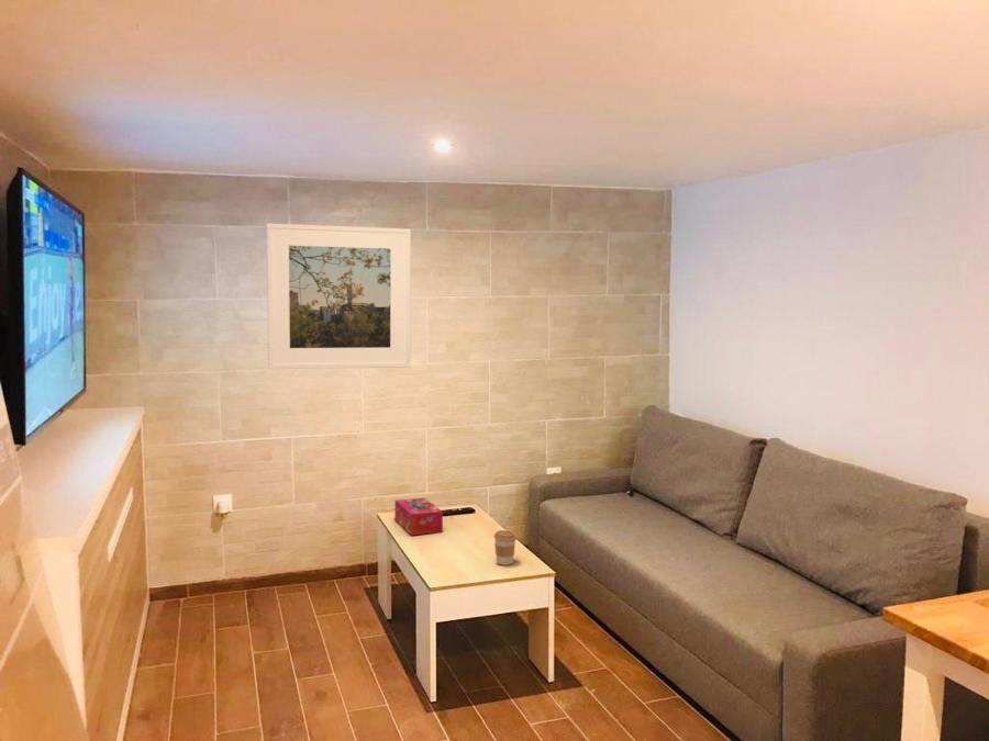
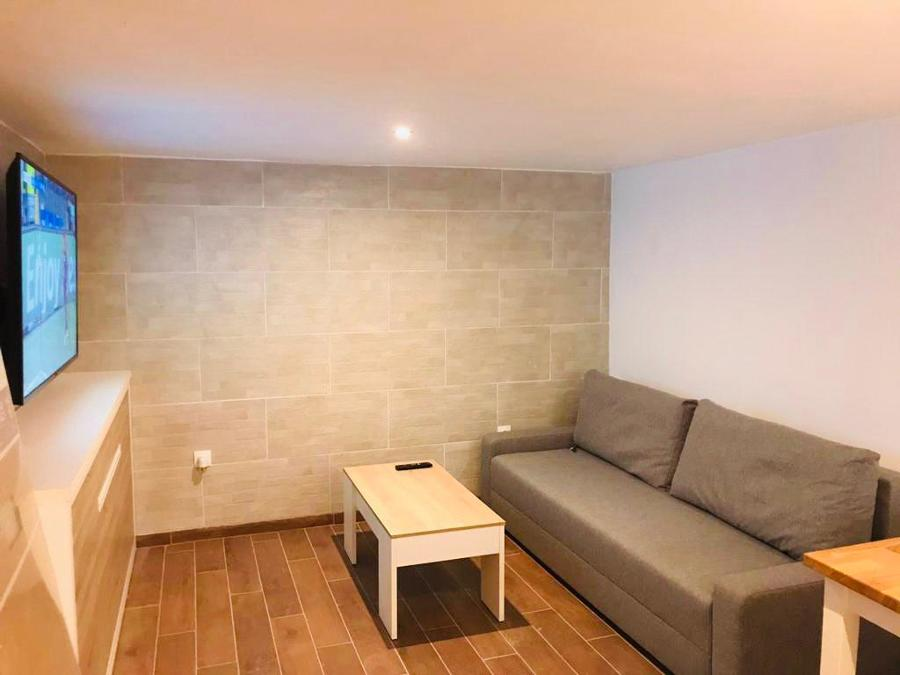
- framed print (341, 297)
- tissue box (418, 515)
- coffee cup (504, 547)
